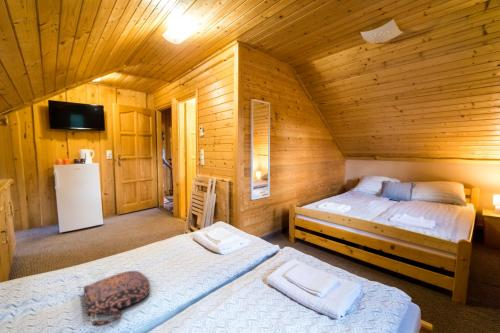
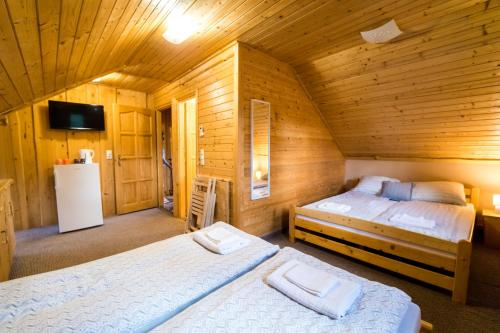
- shoulder bag (120, 292)
